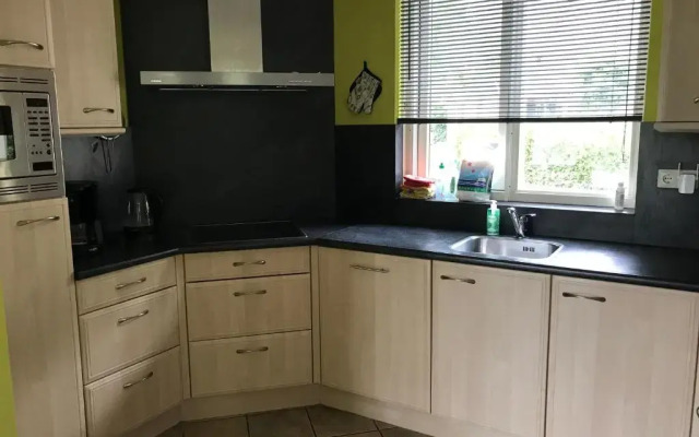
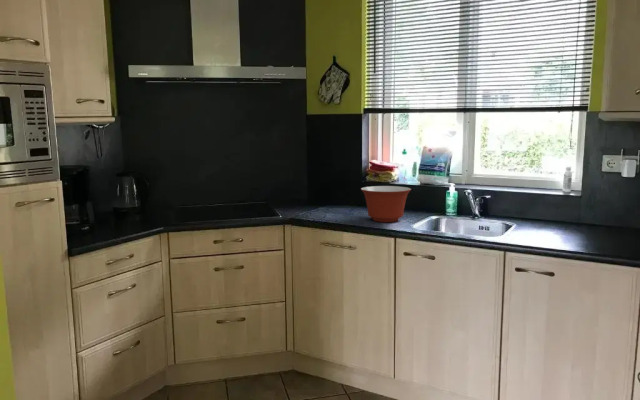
+ mixing bowl (385, 204)
